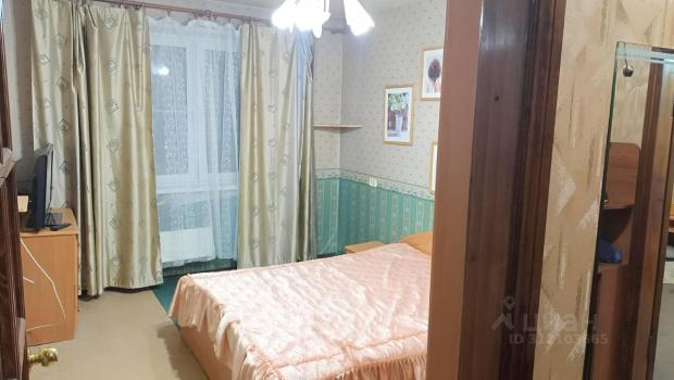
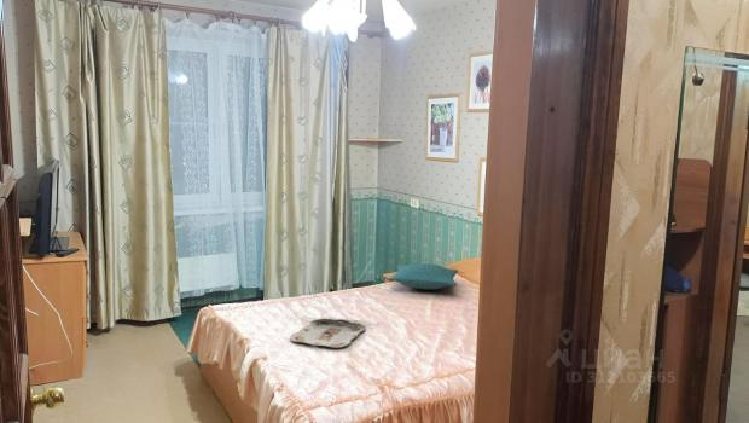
+ serving tray (329, 332)
+ pillow (424, 276)
